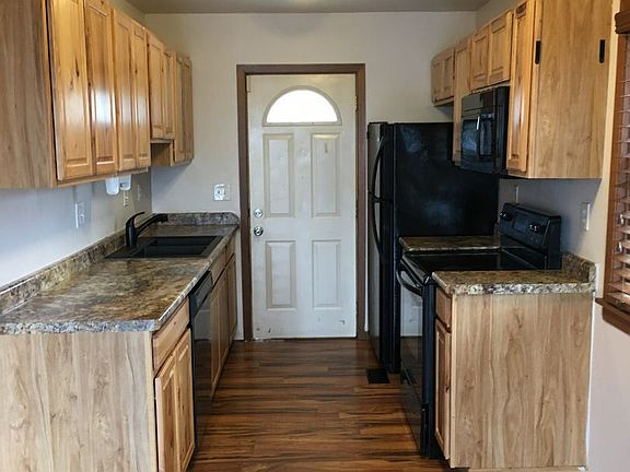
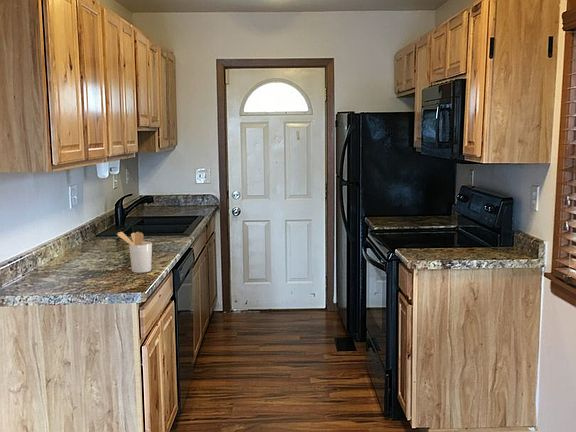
+ utensil holder (134, 250)
